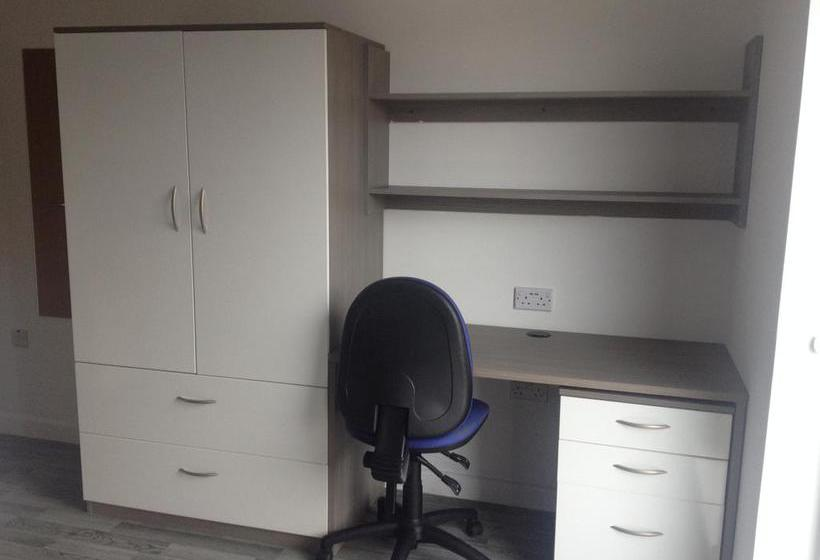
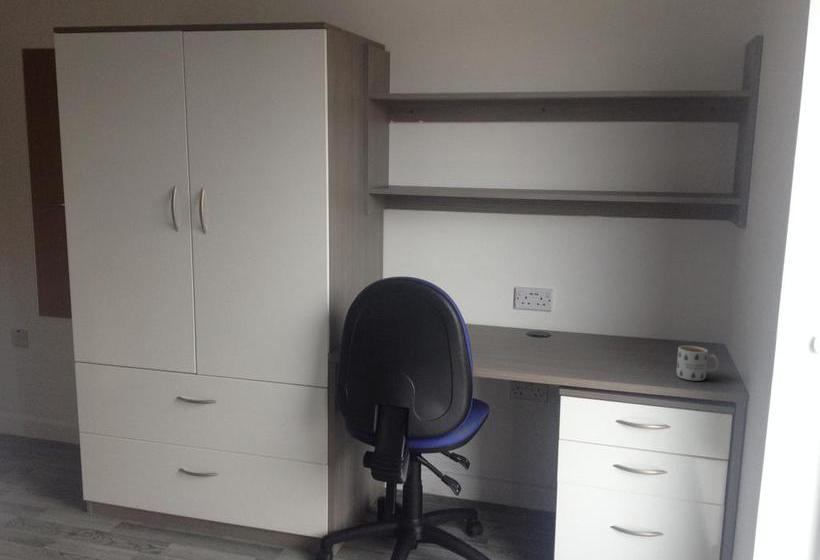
+ mug (697, 363)
